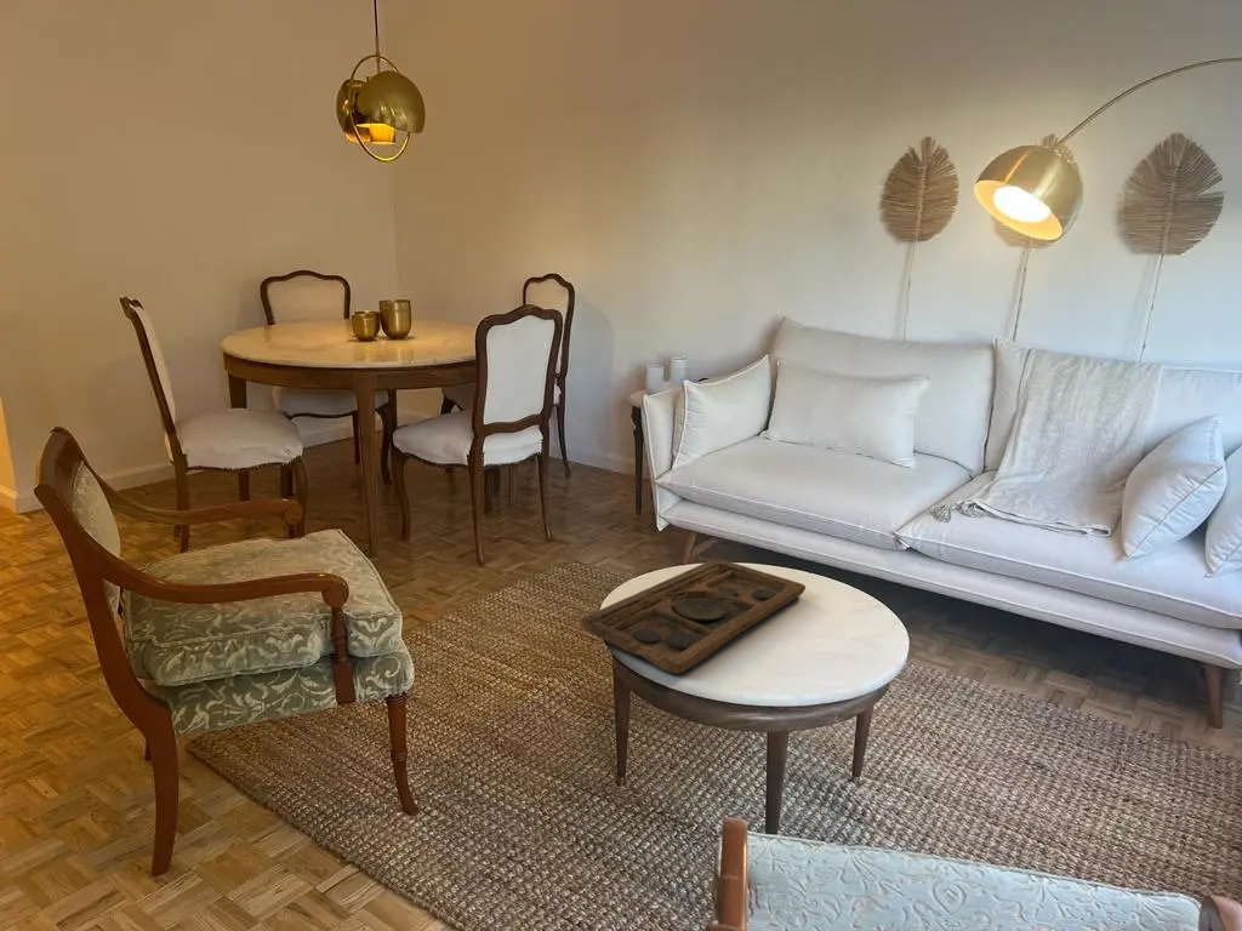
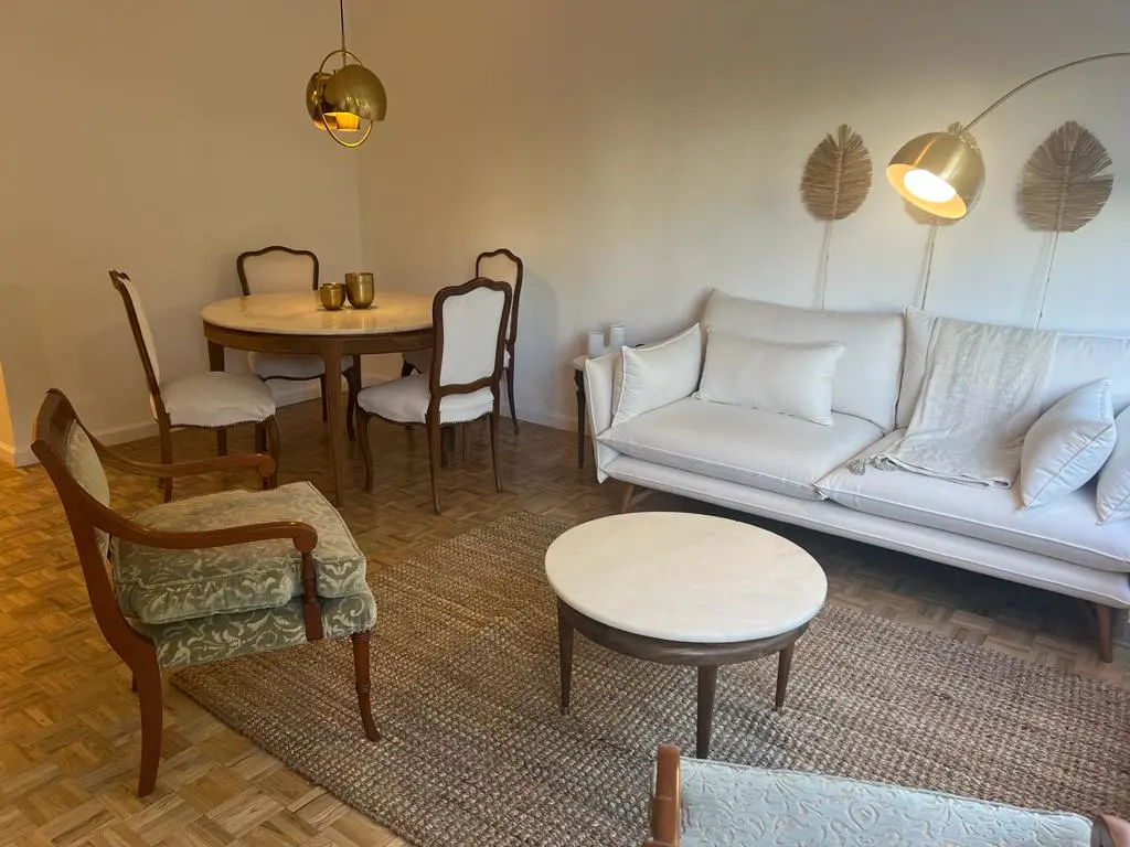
- decorative tray (699, 607)
